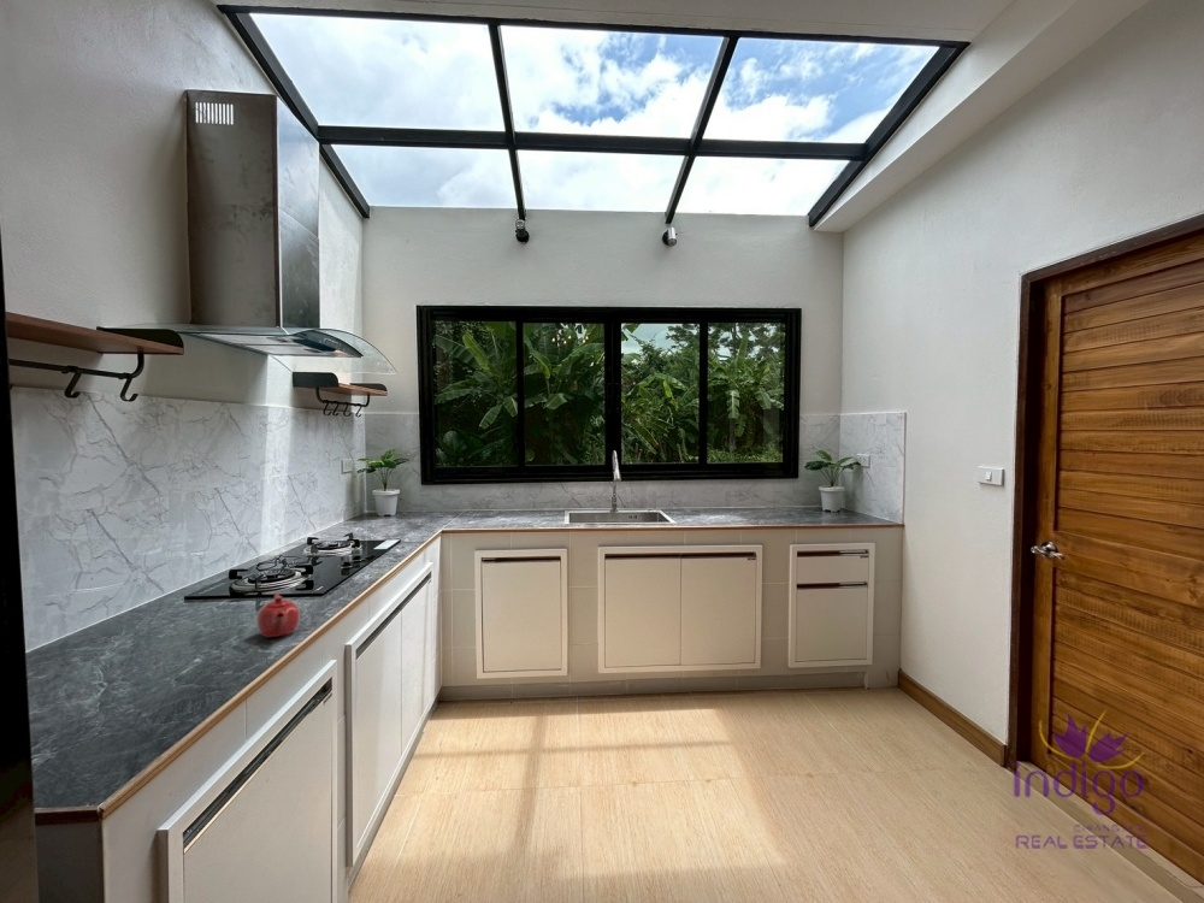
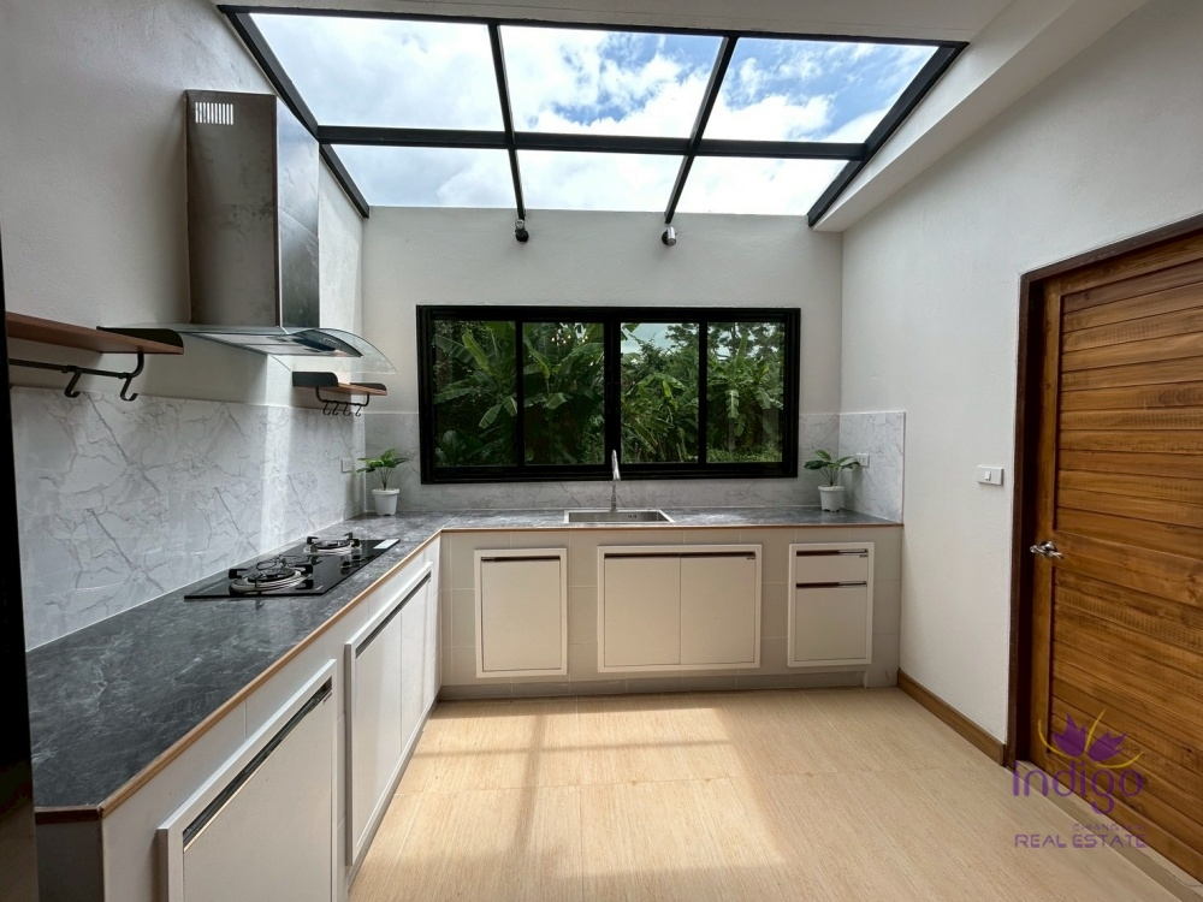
- teapot (278, 614)
